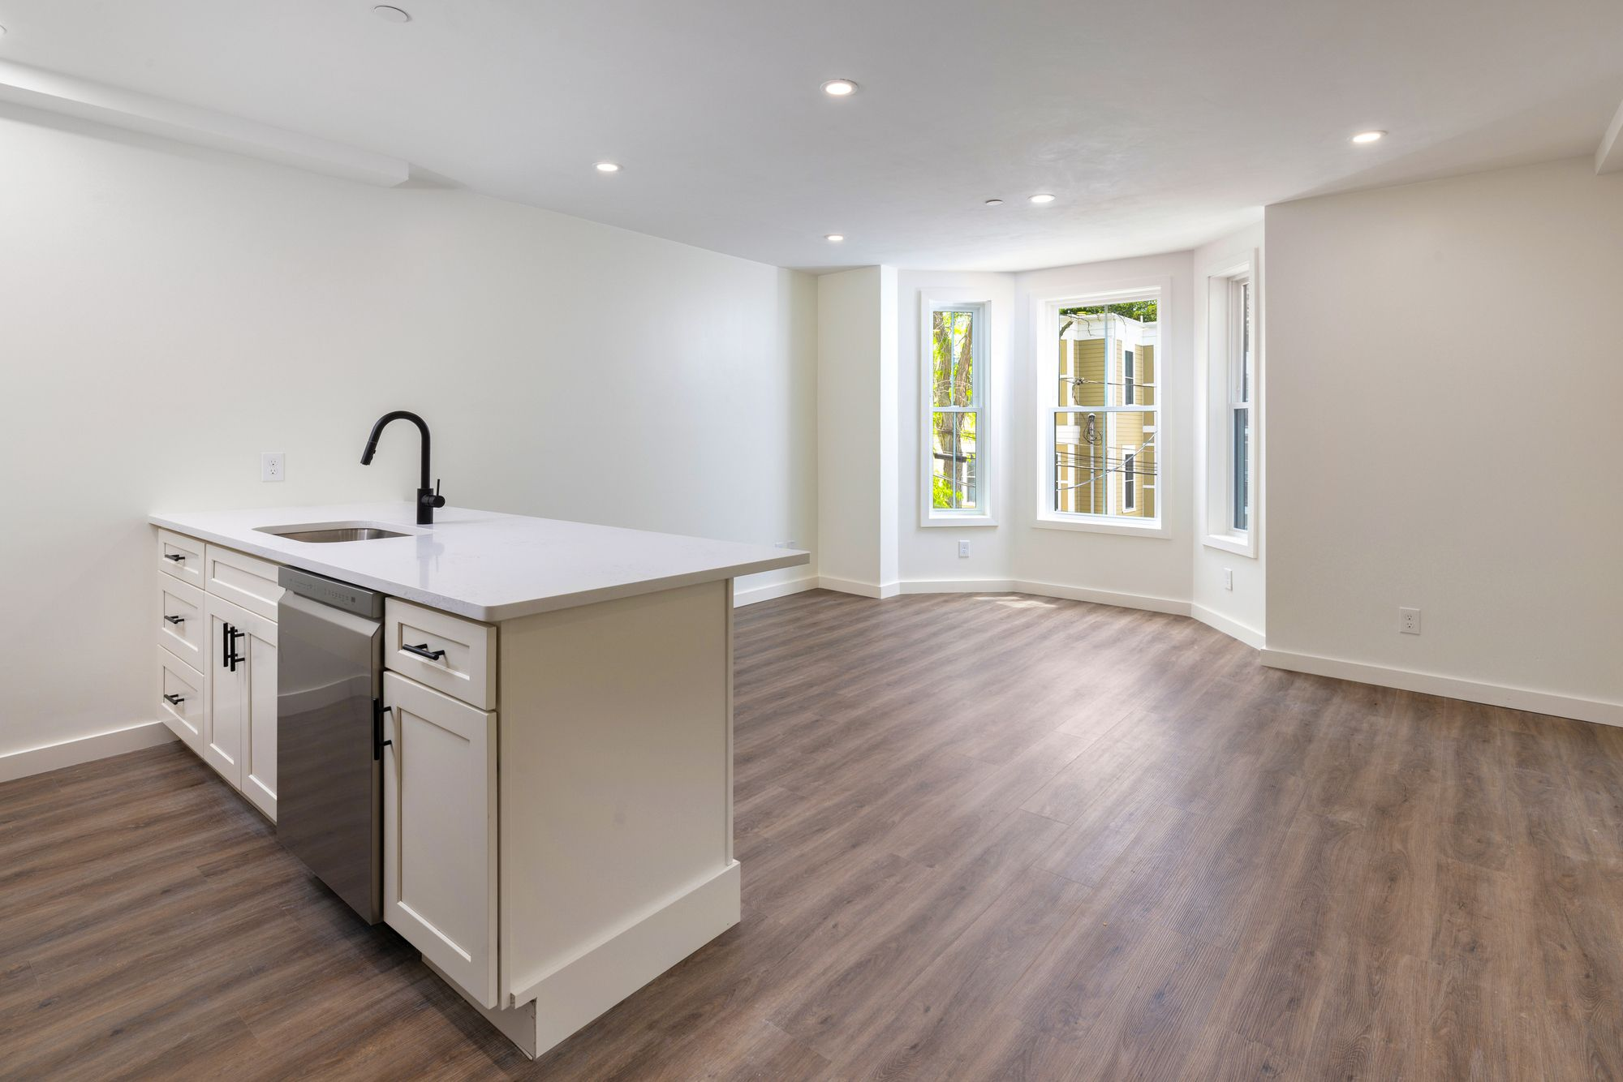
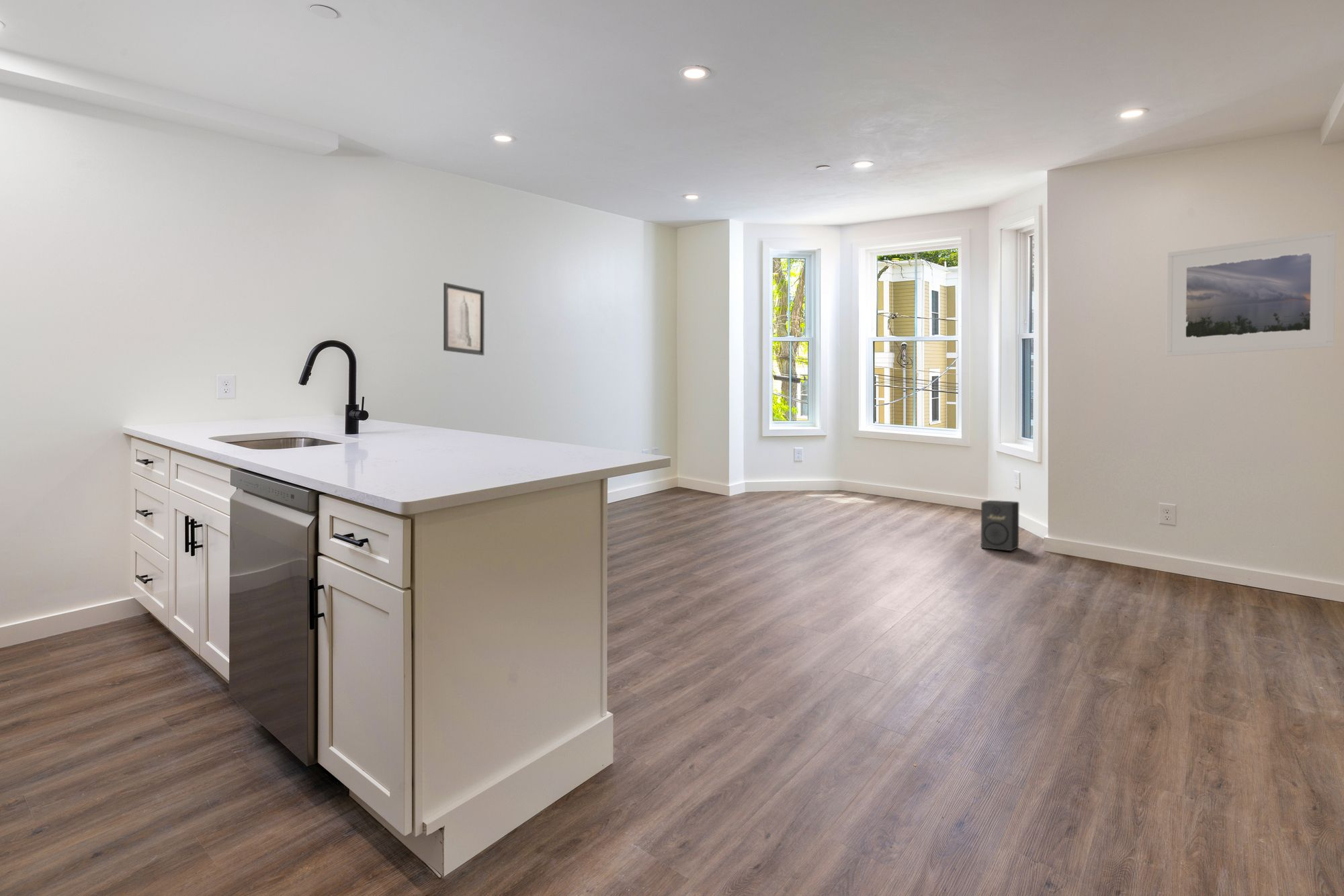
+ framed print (1245, 297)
+ wall art (464, 320)
+ speaker (999, 525)
